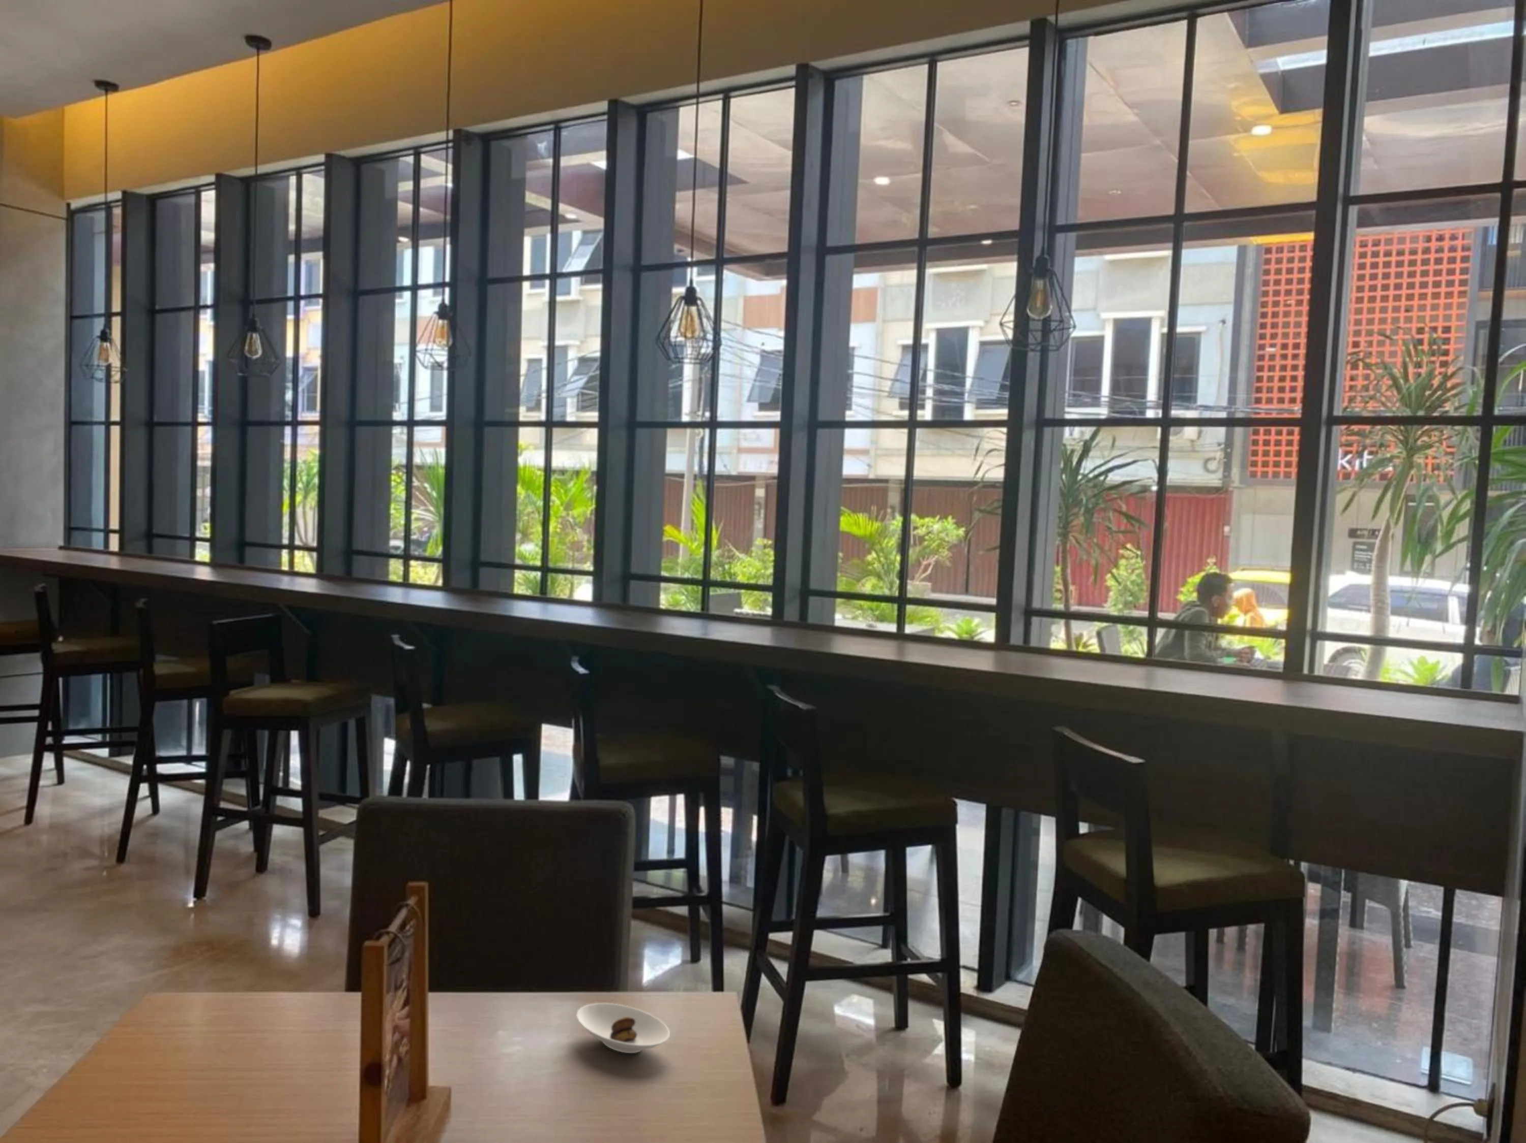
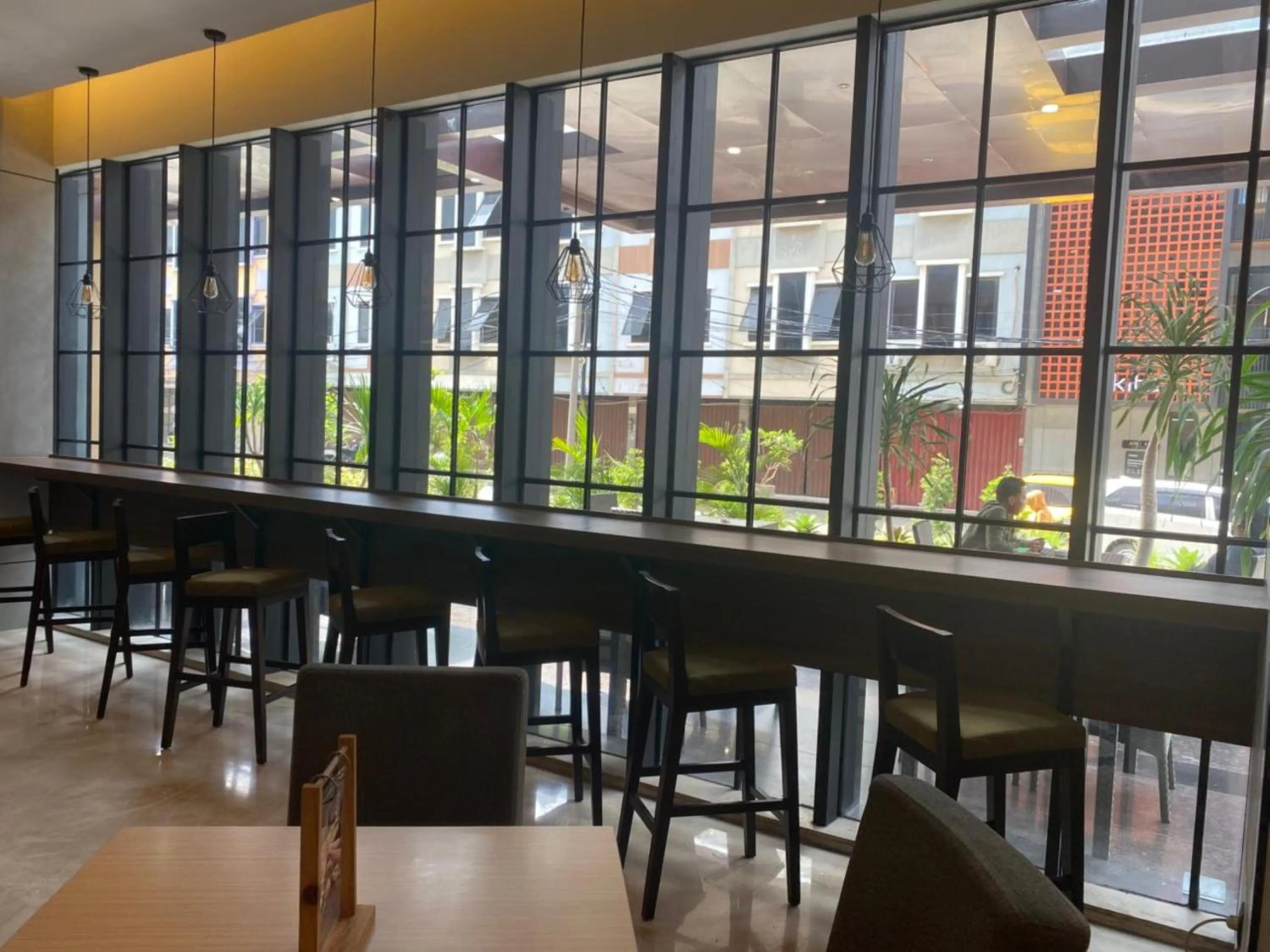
- saucer (622, 1030)
